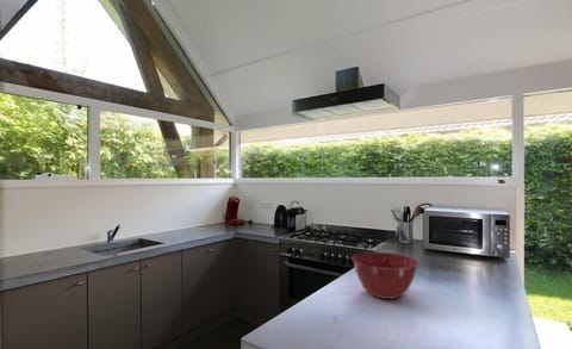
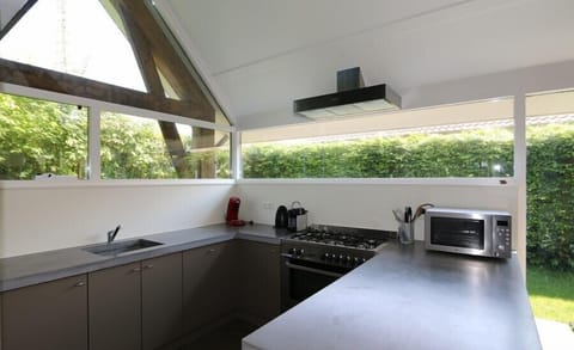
- mixing bowl (384, 275)
